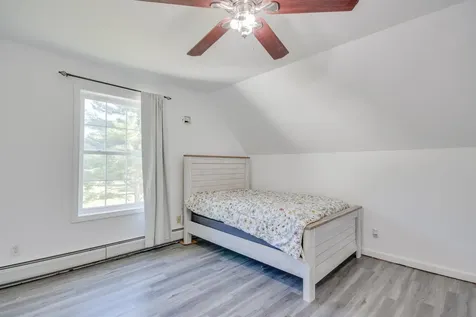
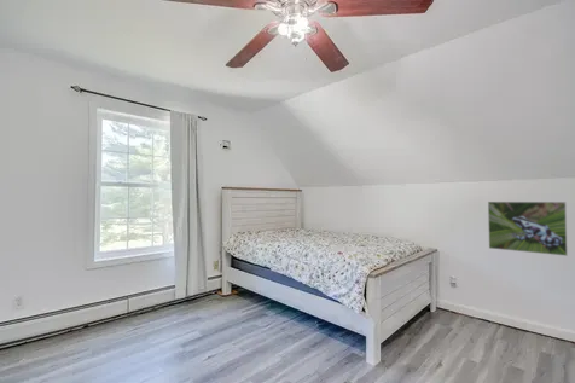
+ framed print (524, 226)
